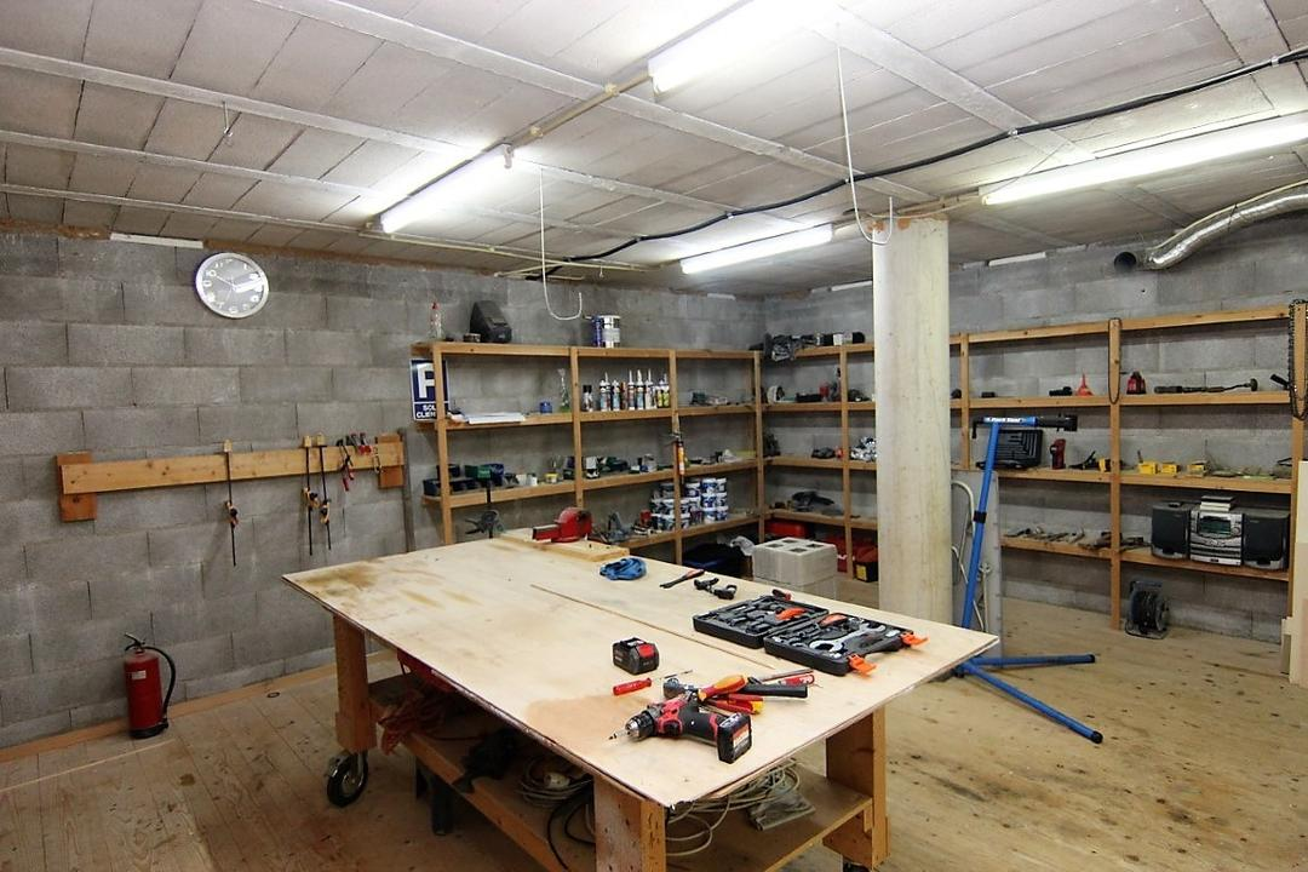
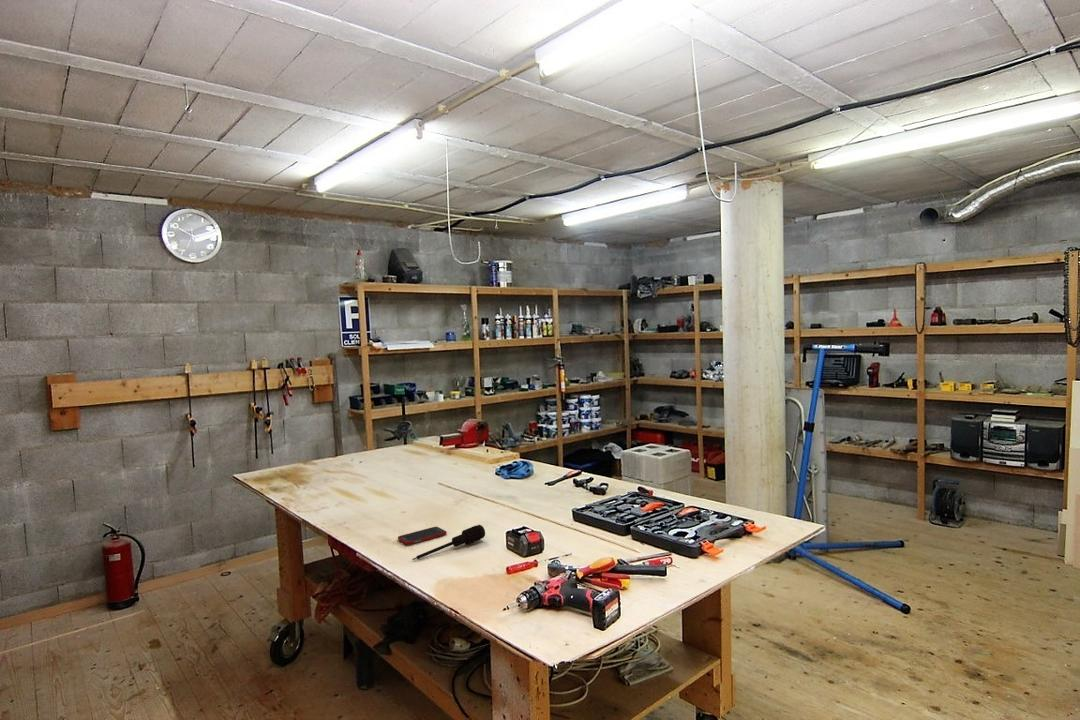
+ cell phone (422, 535)
+ screwdriver (450, 542)
